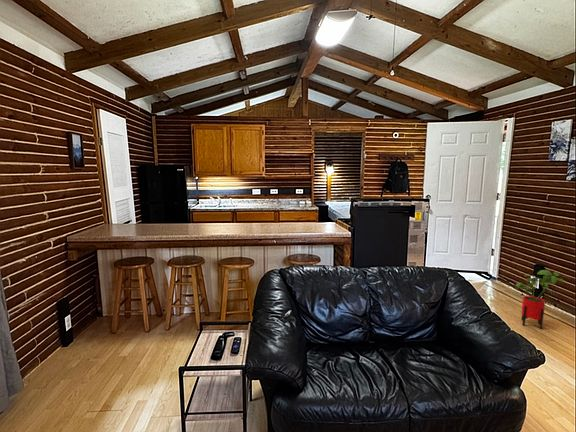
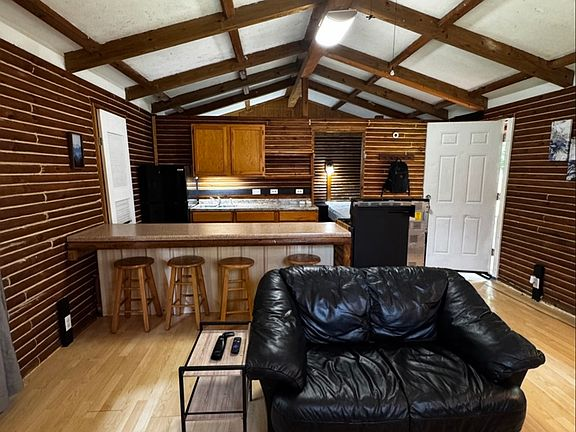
- house plant (535, 297)
